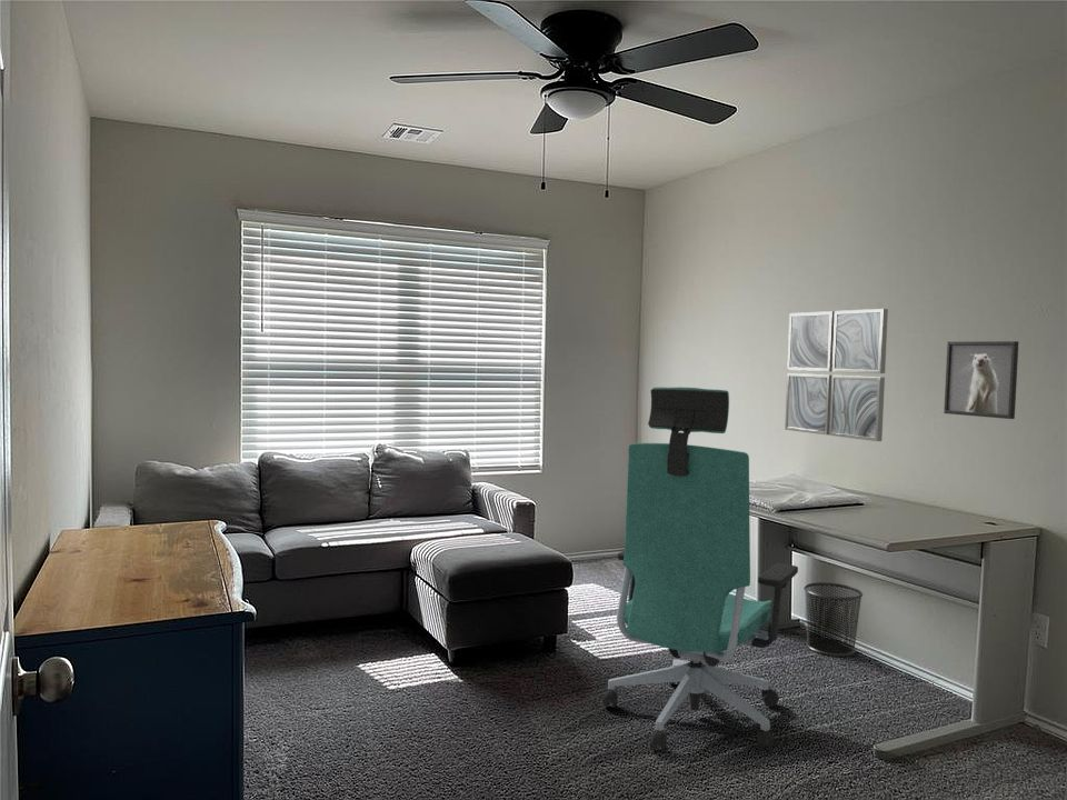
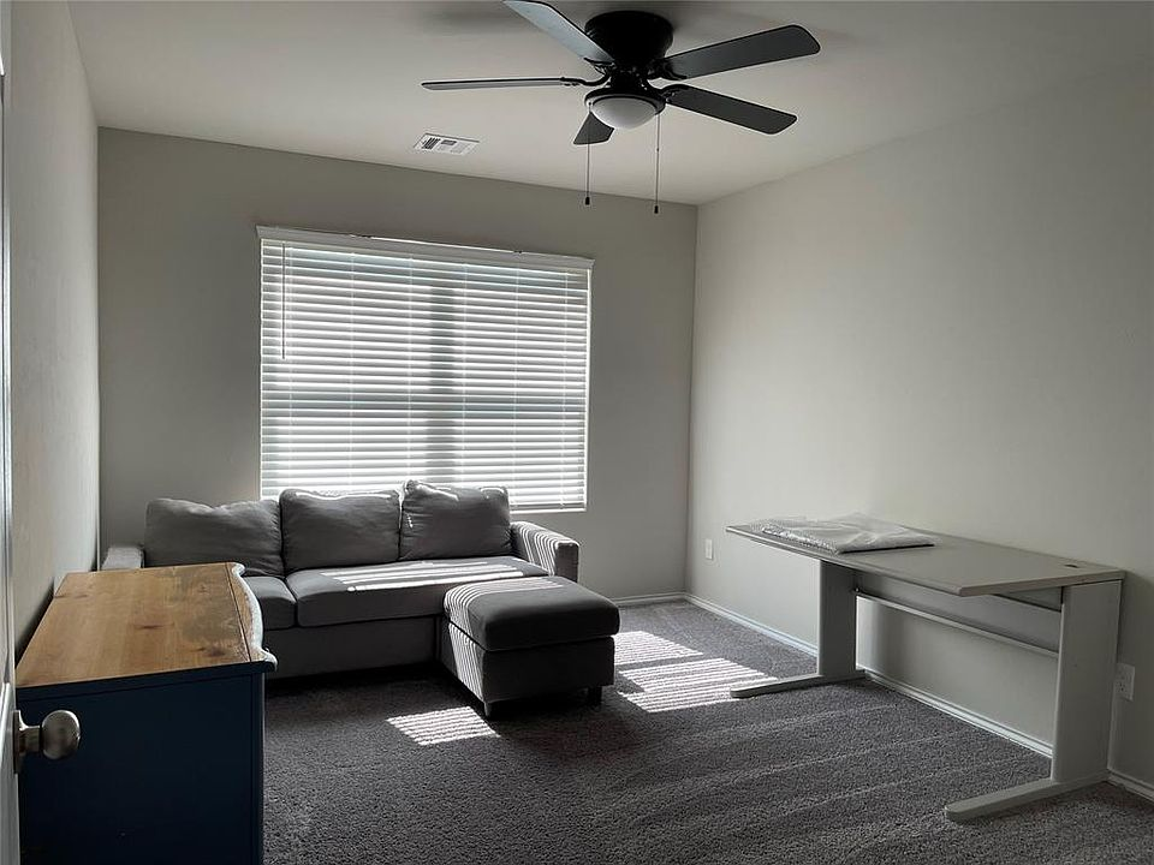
- wall art (832, 371)
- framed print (979, 379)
- chair (697, 554)
- waste bin (831, 618)
